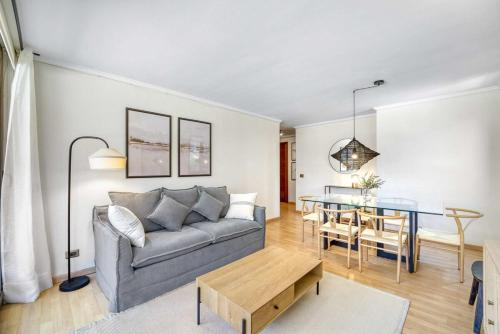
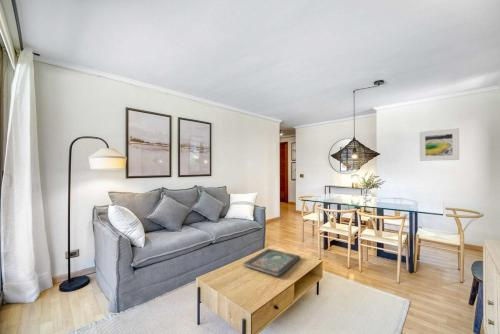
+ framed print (438, 145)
+ decorative tray (272, 260)
